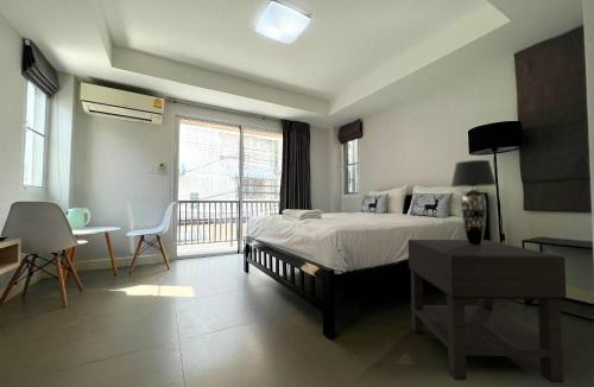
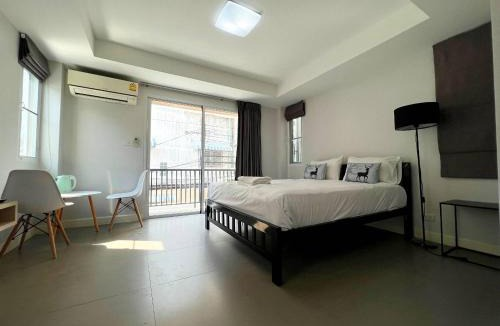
- table lamp (473, 202)
- nightstand (473, 297)
